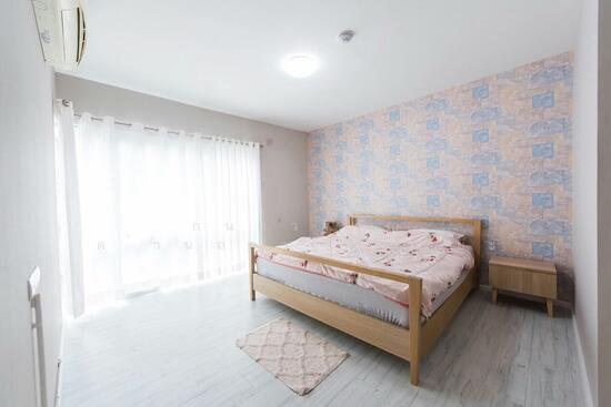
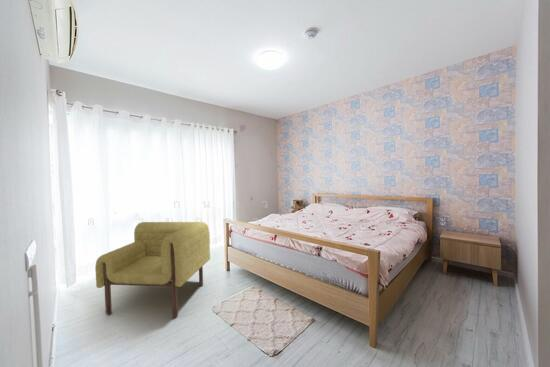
+ armchair (160, 262)
